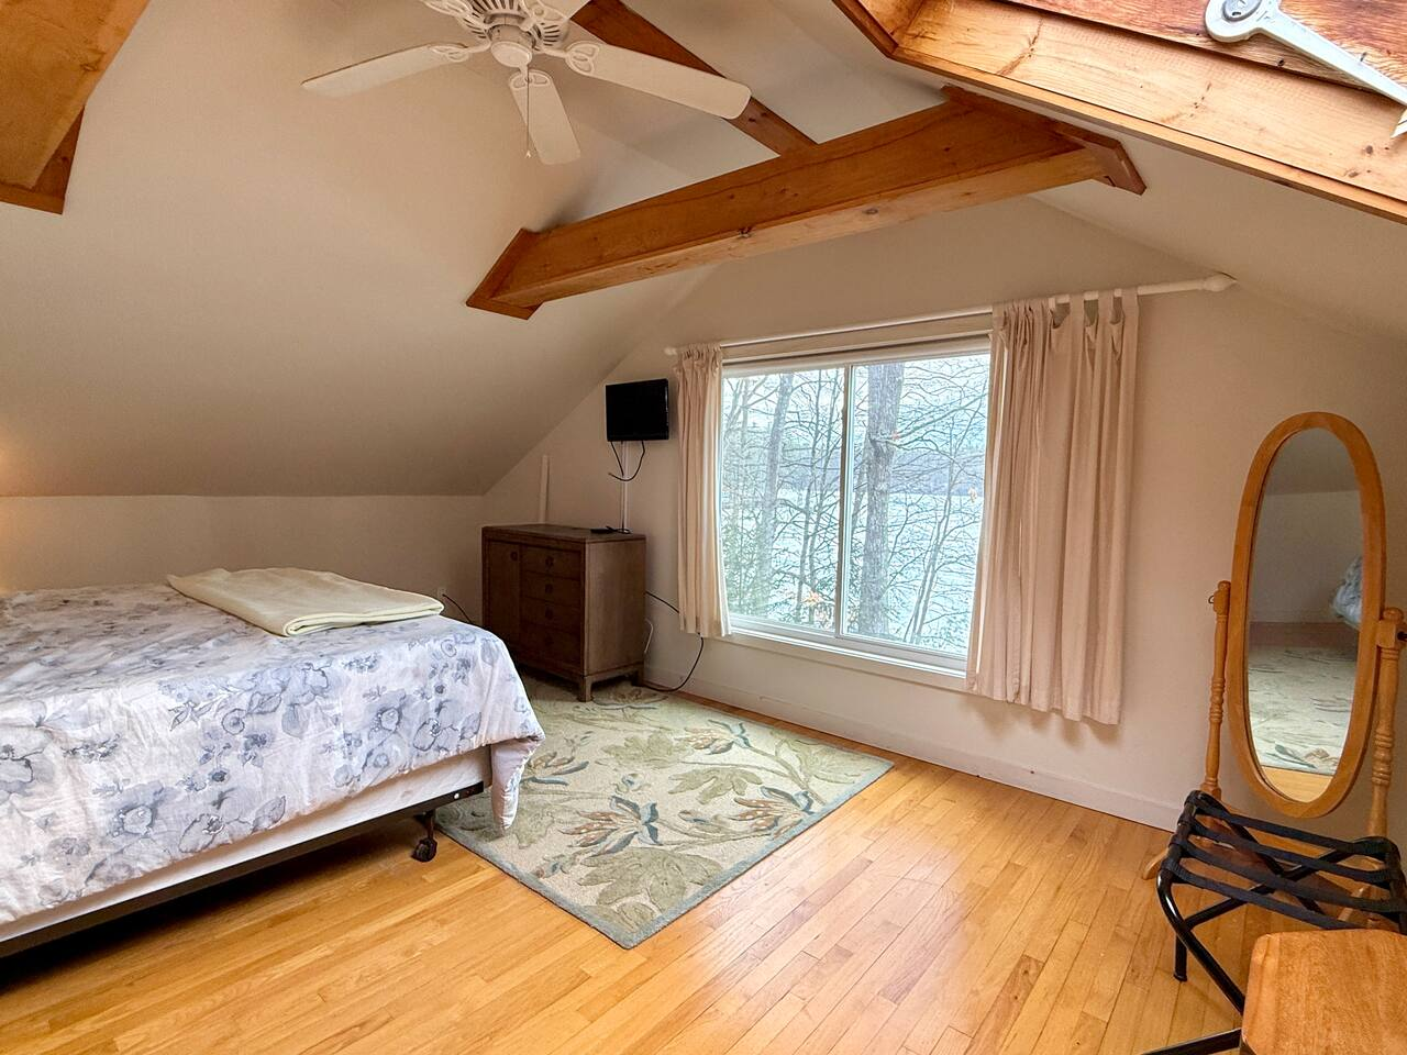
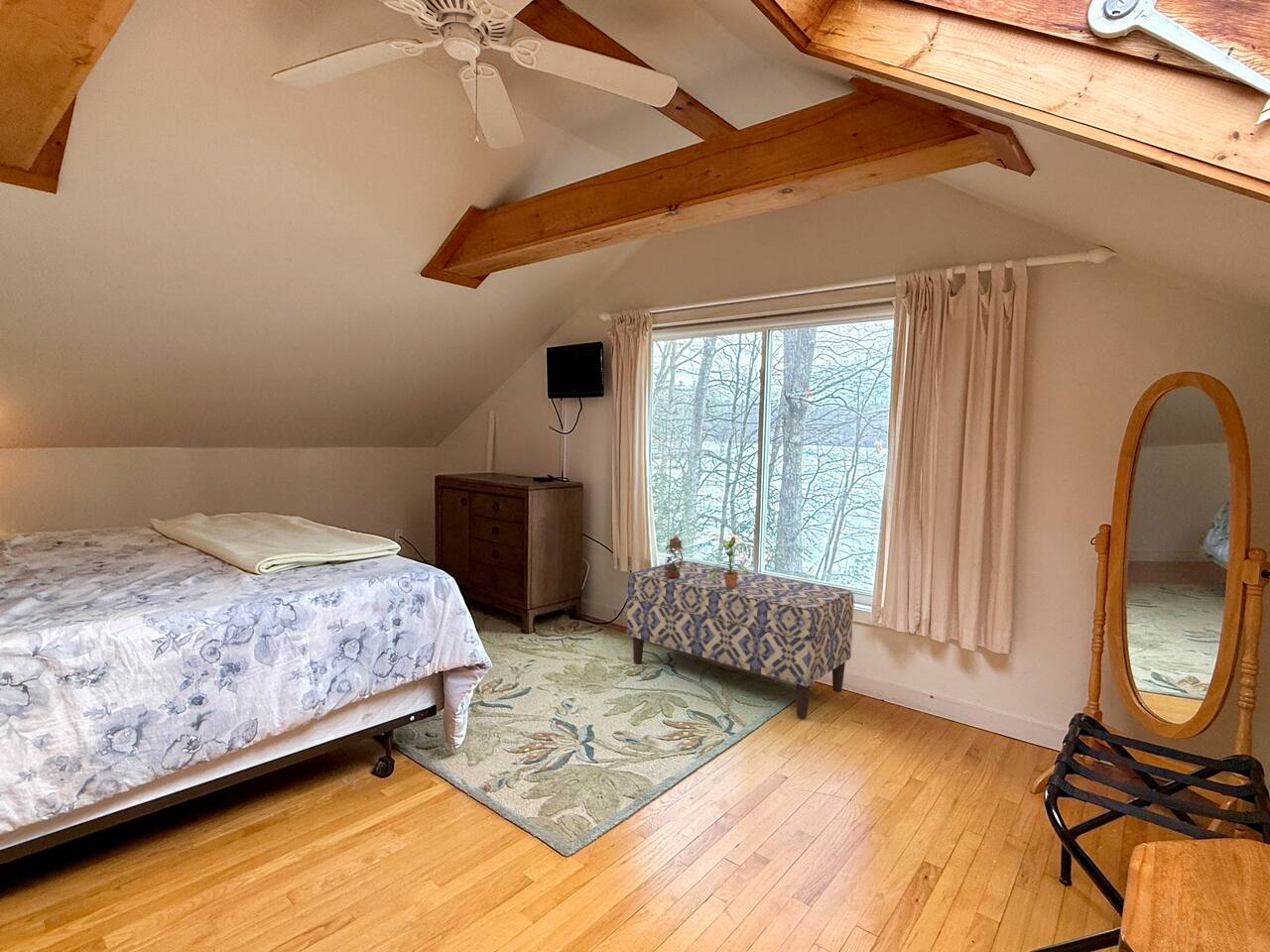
+ bench (734, 629)
+ potted plant (729, 561)
+ lantern (672, 548)
